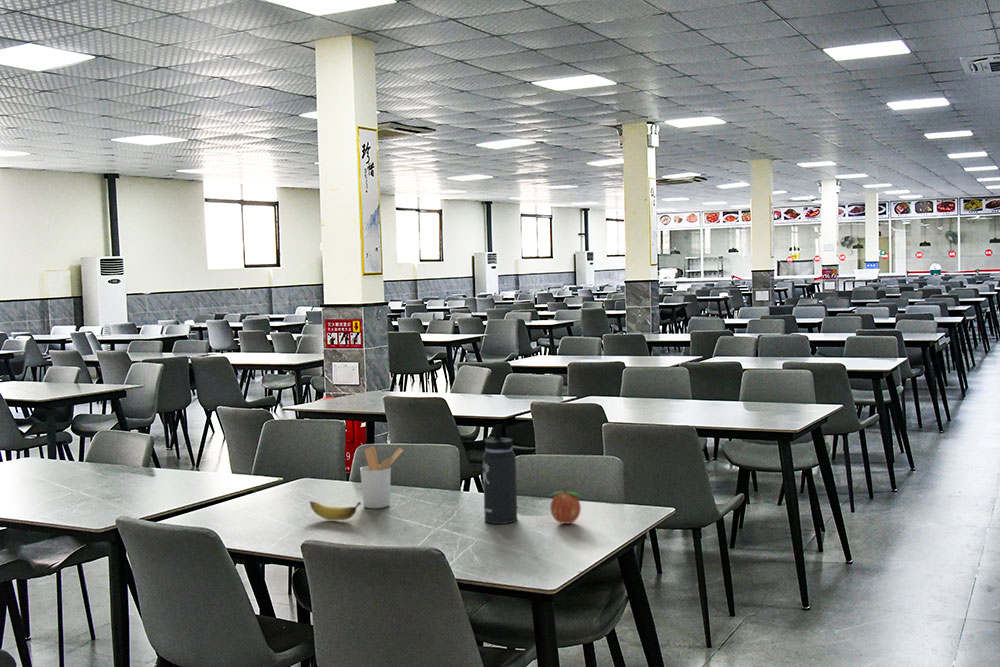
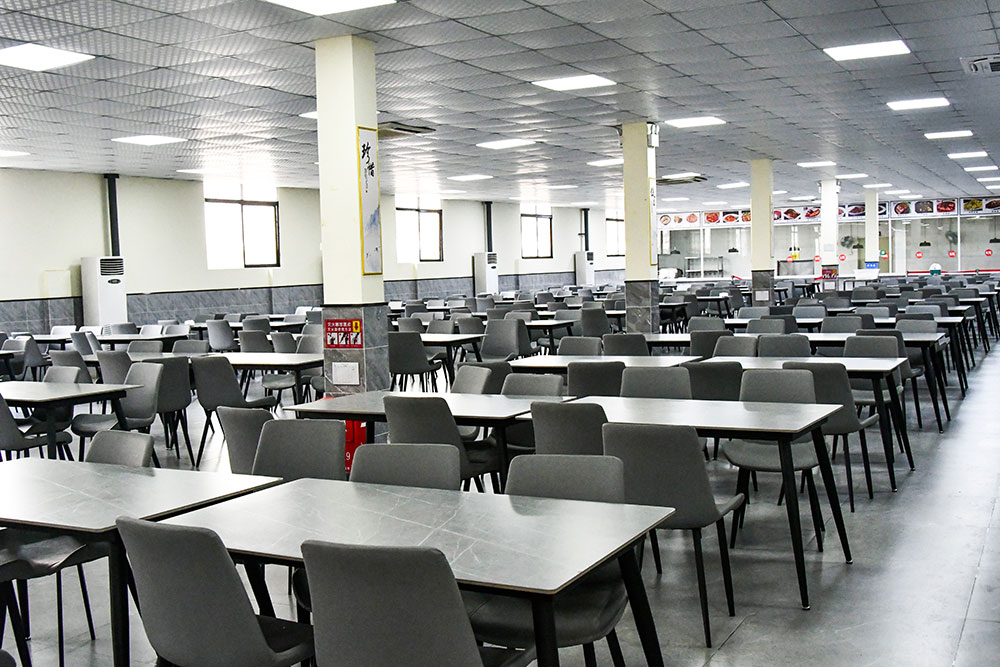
- thermos bottle (501, 472)
- utensil holder (383, 476)
- fruit (565, 505)
- banana (335, 509)
